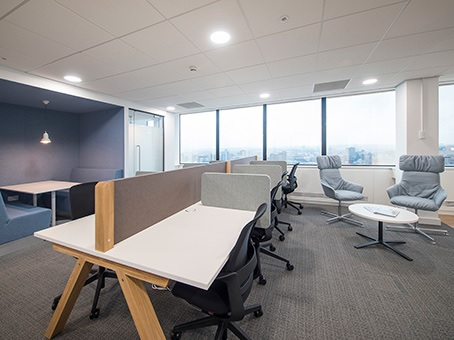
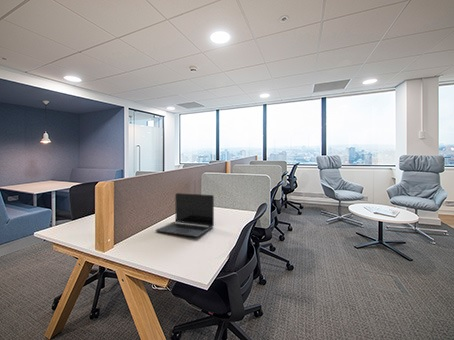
+ laptop (185, 212)
